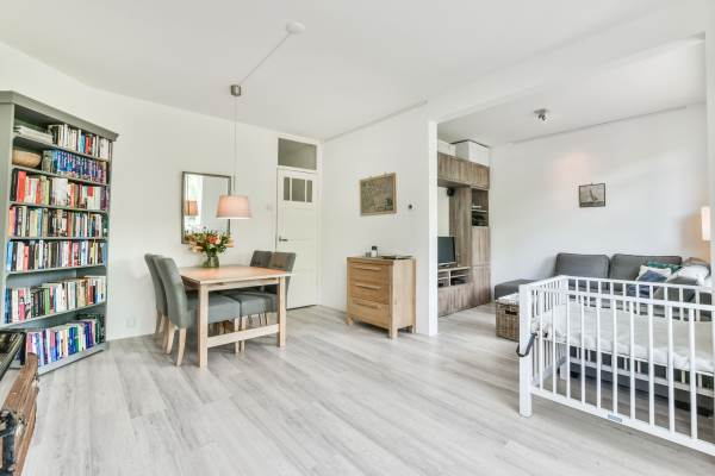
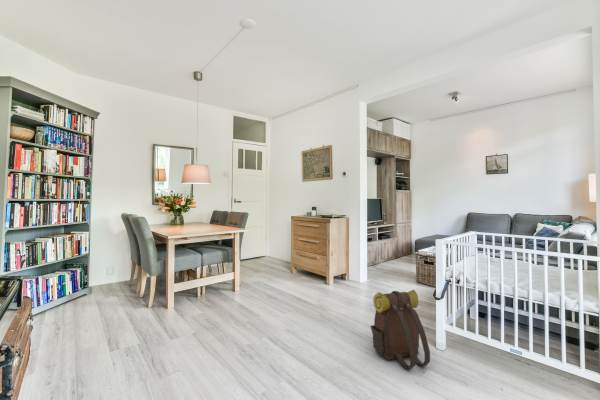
+ backpack (401, 325)
